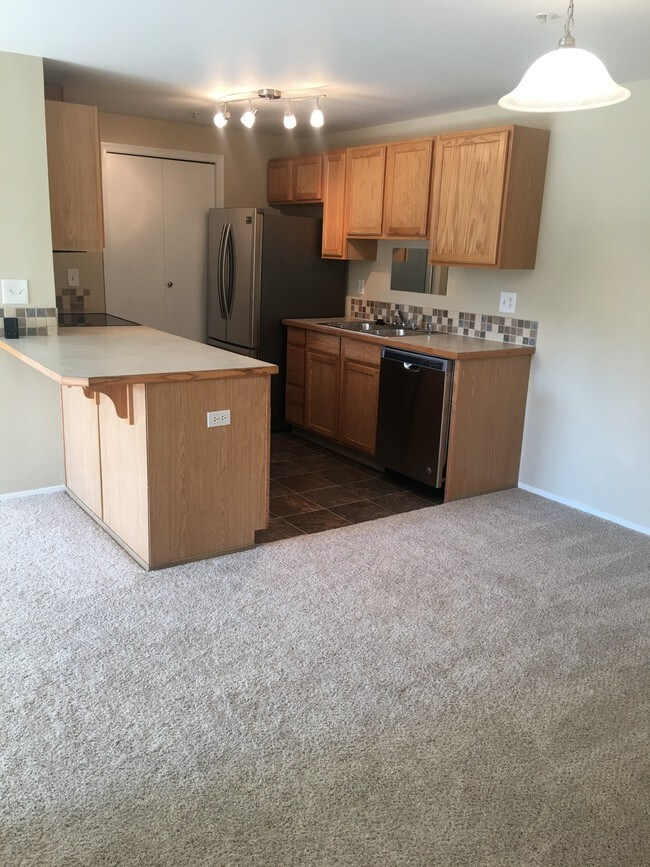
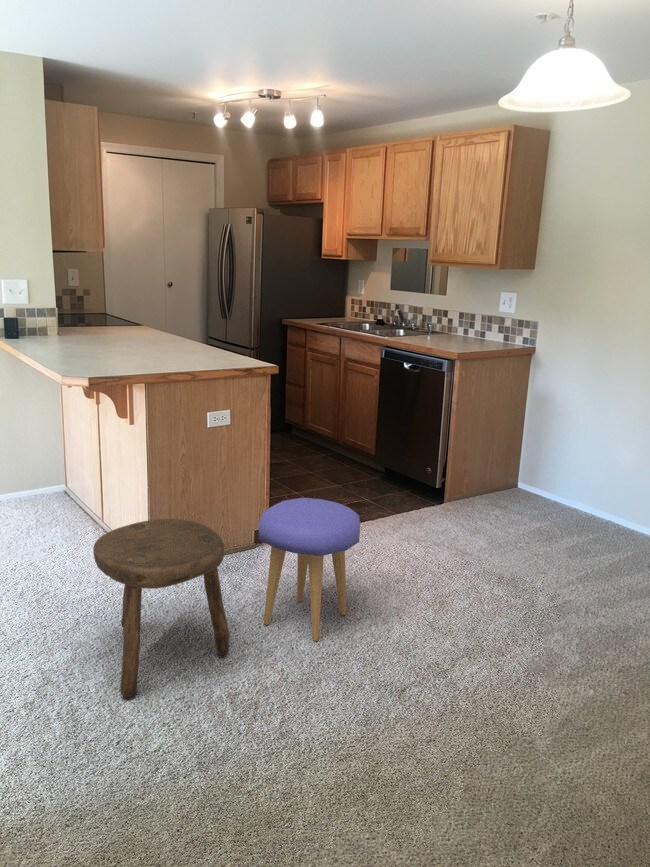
+ stool (154, 588)
+ stool (308, 566)
